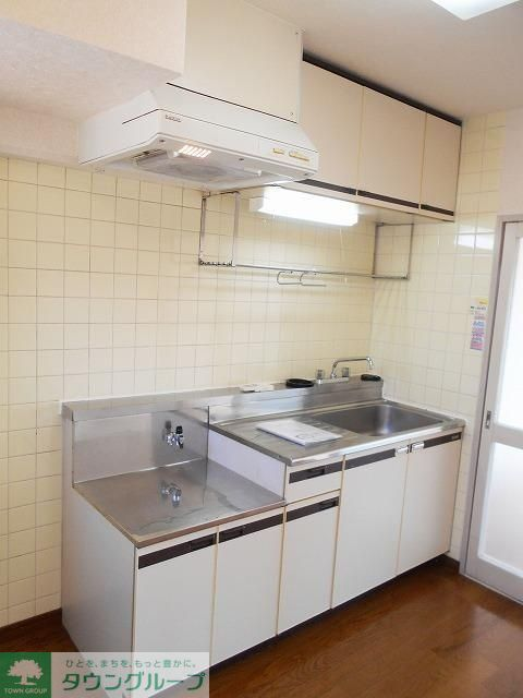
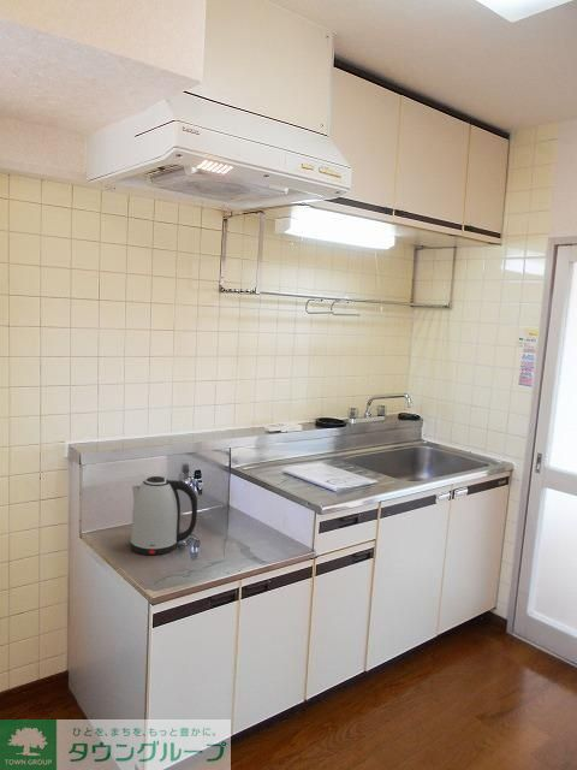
+ kettle (163, 511)
